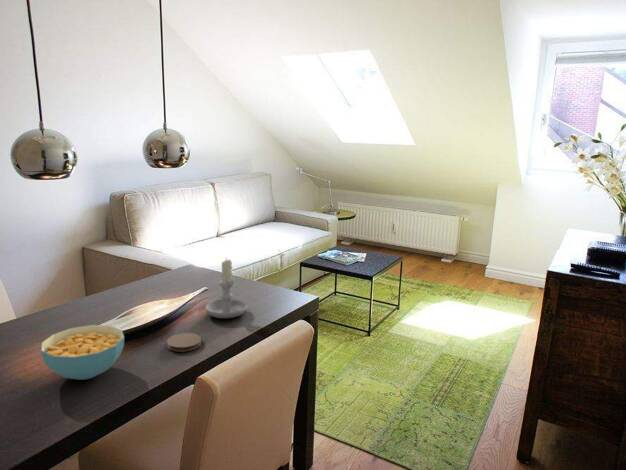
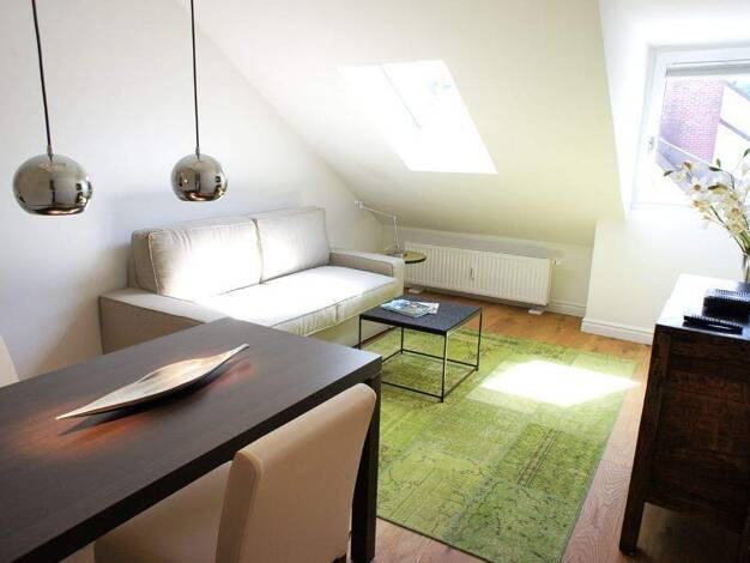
- cereal bowl (85, 357)
- candle (226, 286)
- coaster (184, 342)
